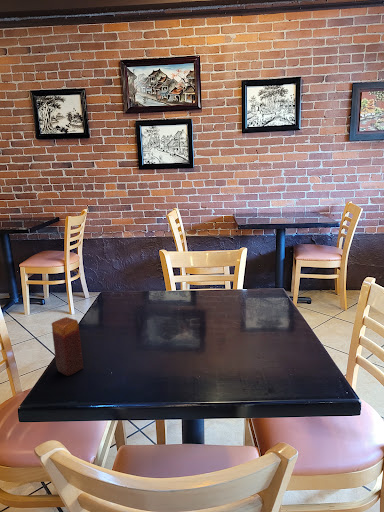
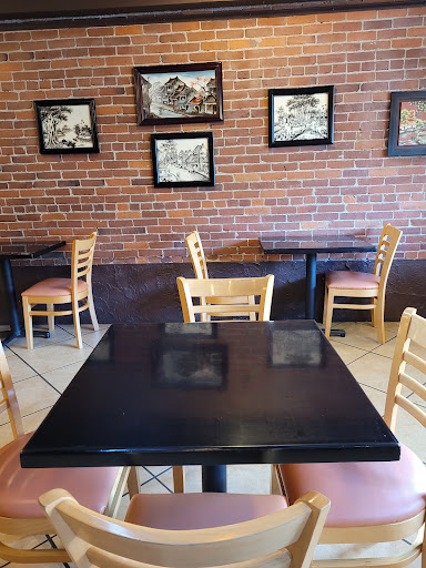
- candle (67, 345)
